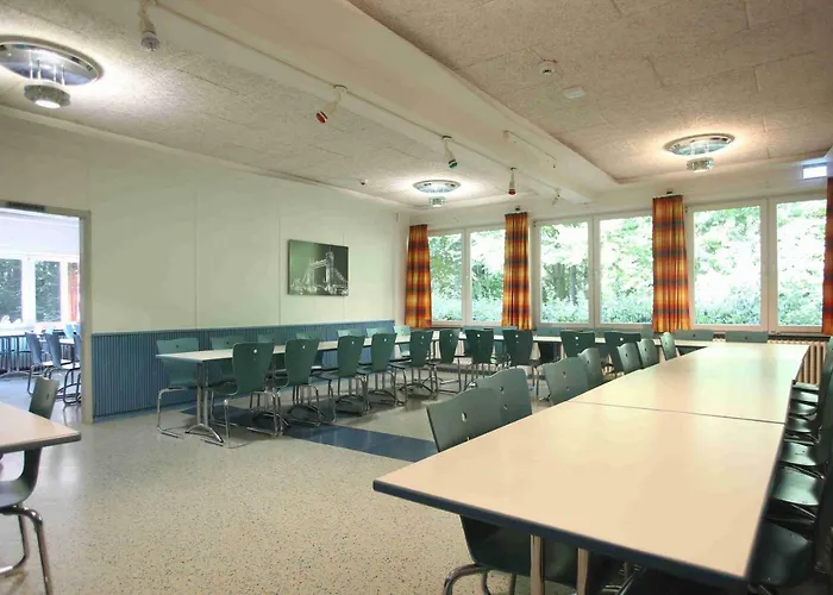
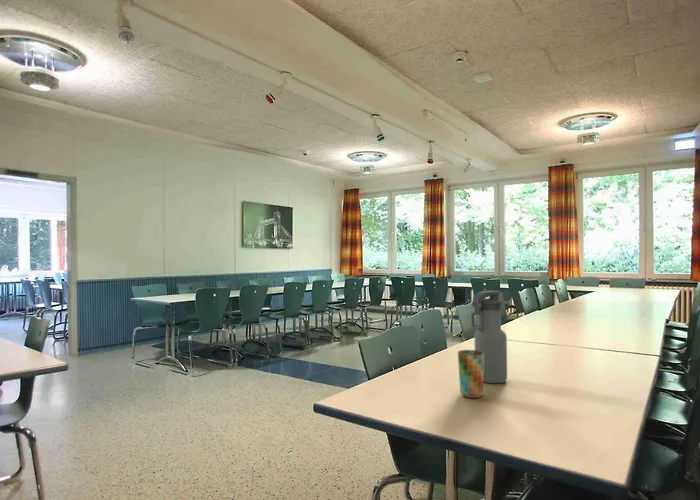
+ cup (471, 373)
+ water bottle (489, 335)
